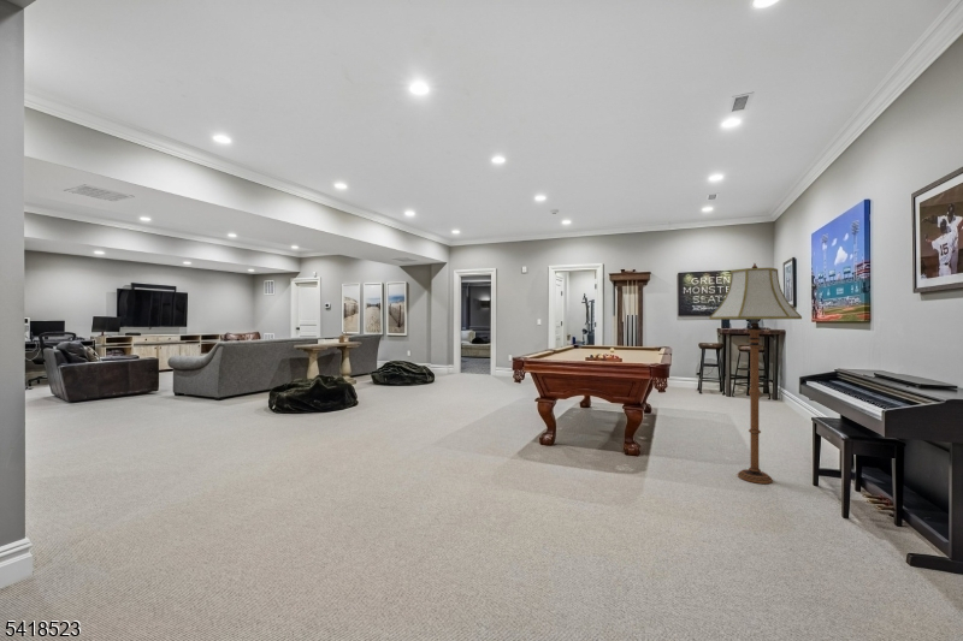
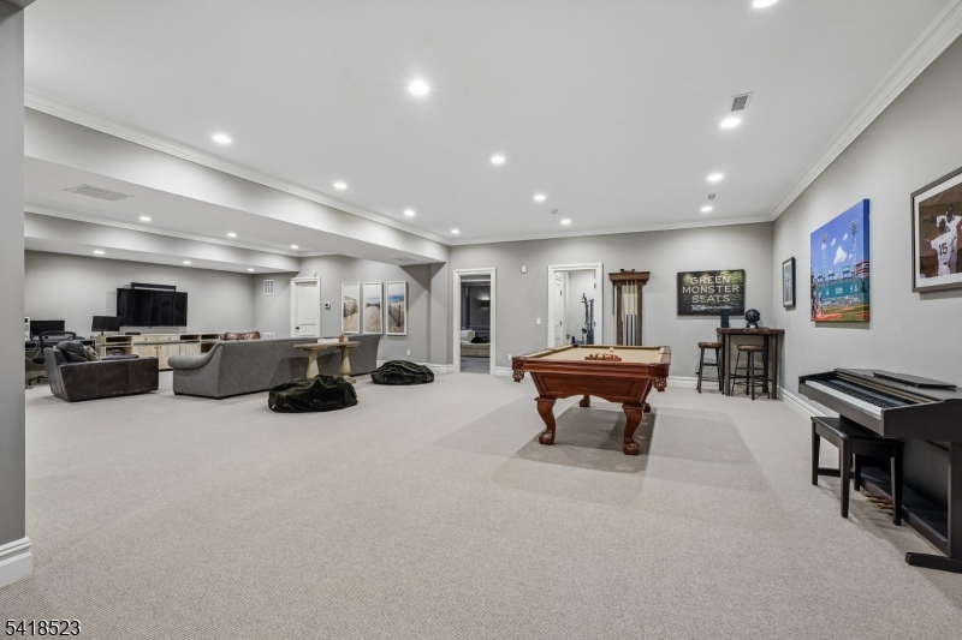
- floor lamp (754, 370)
